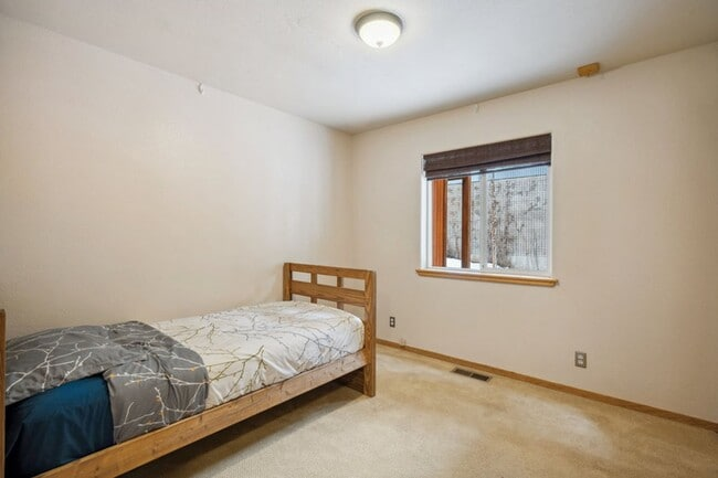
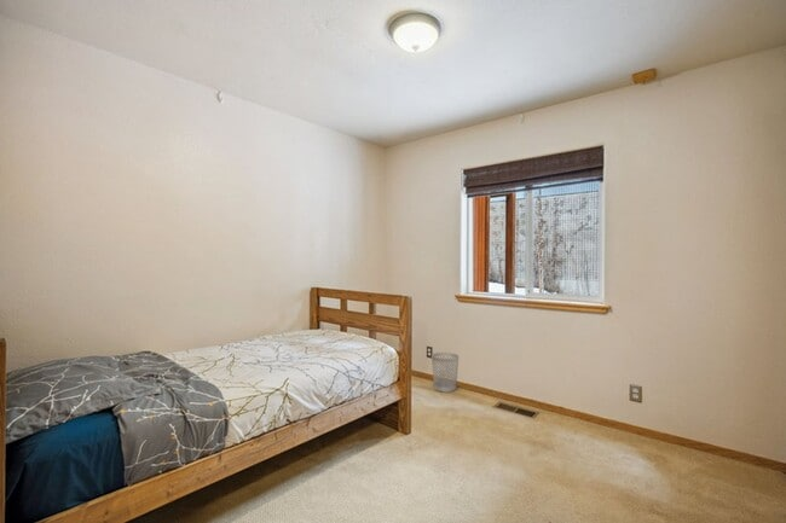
+ wastebasket (445, 371)
